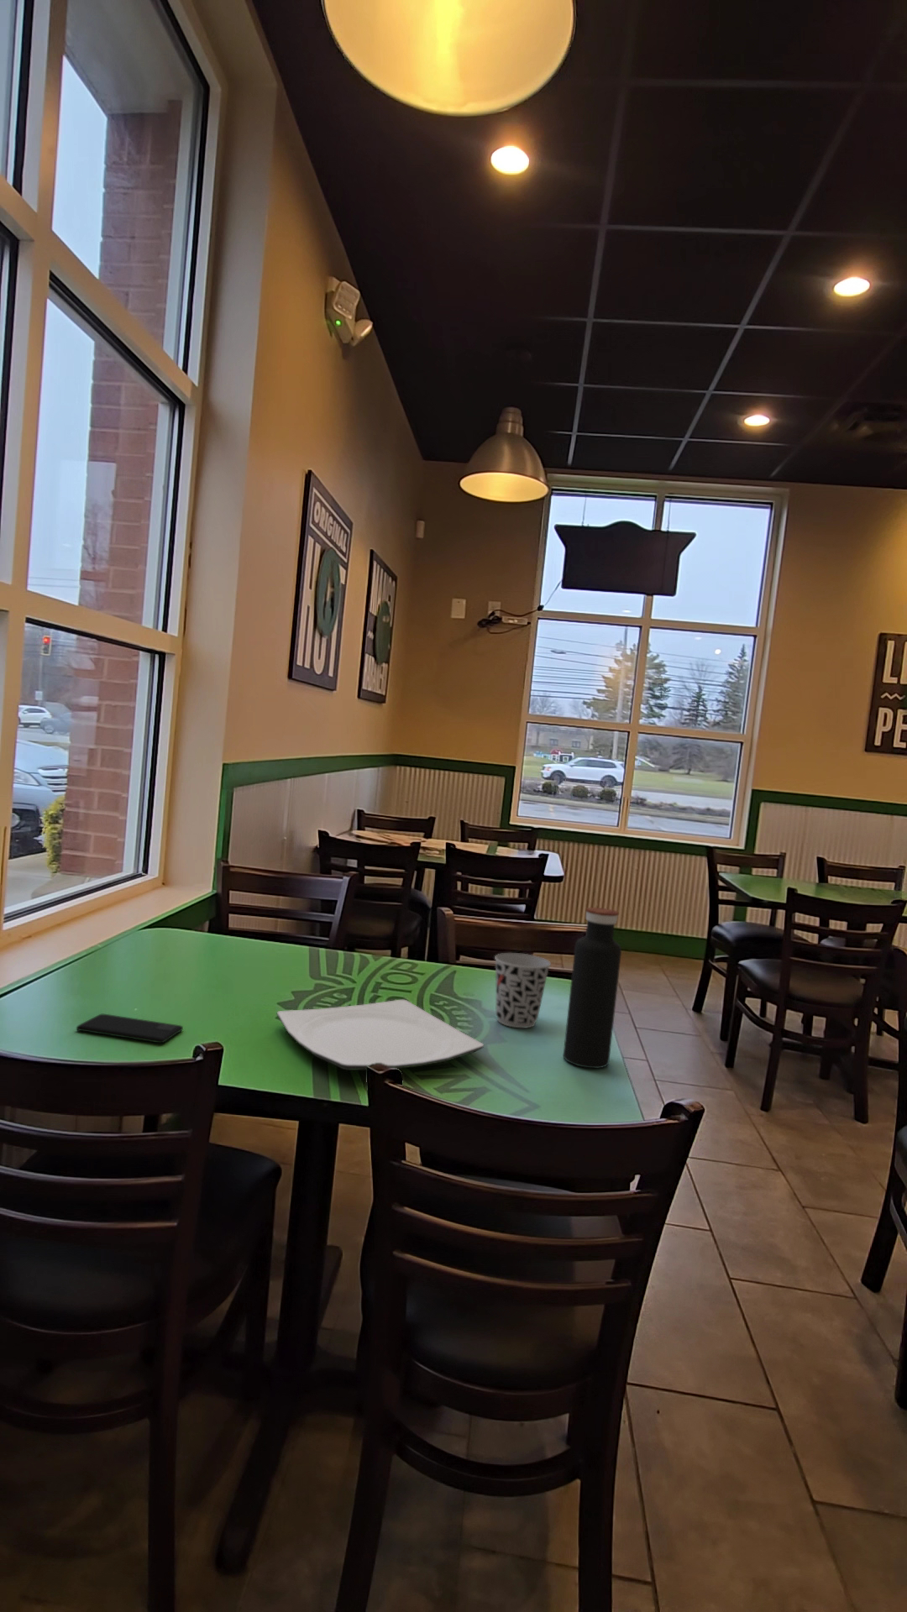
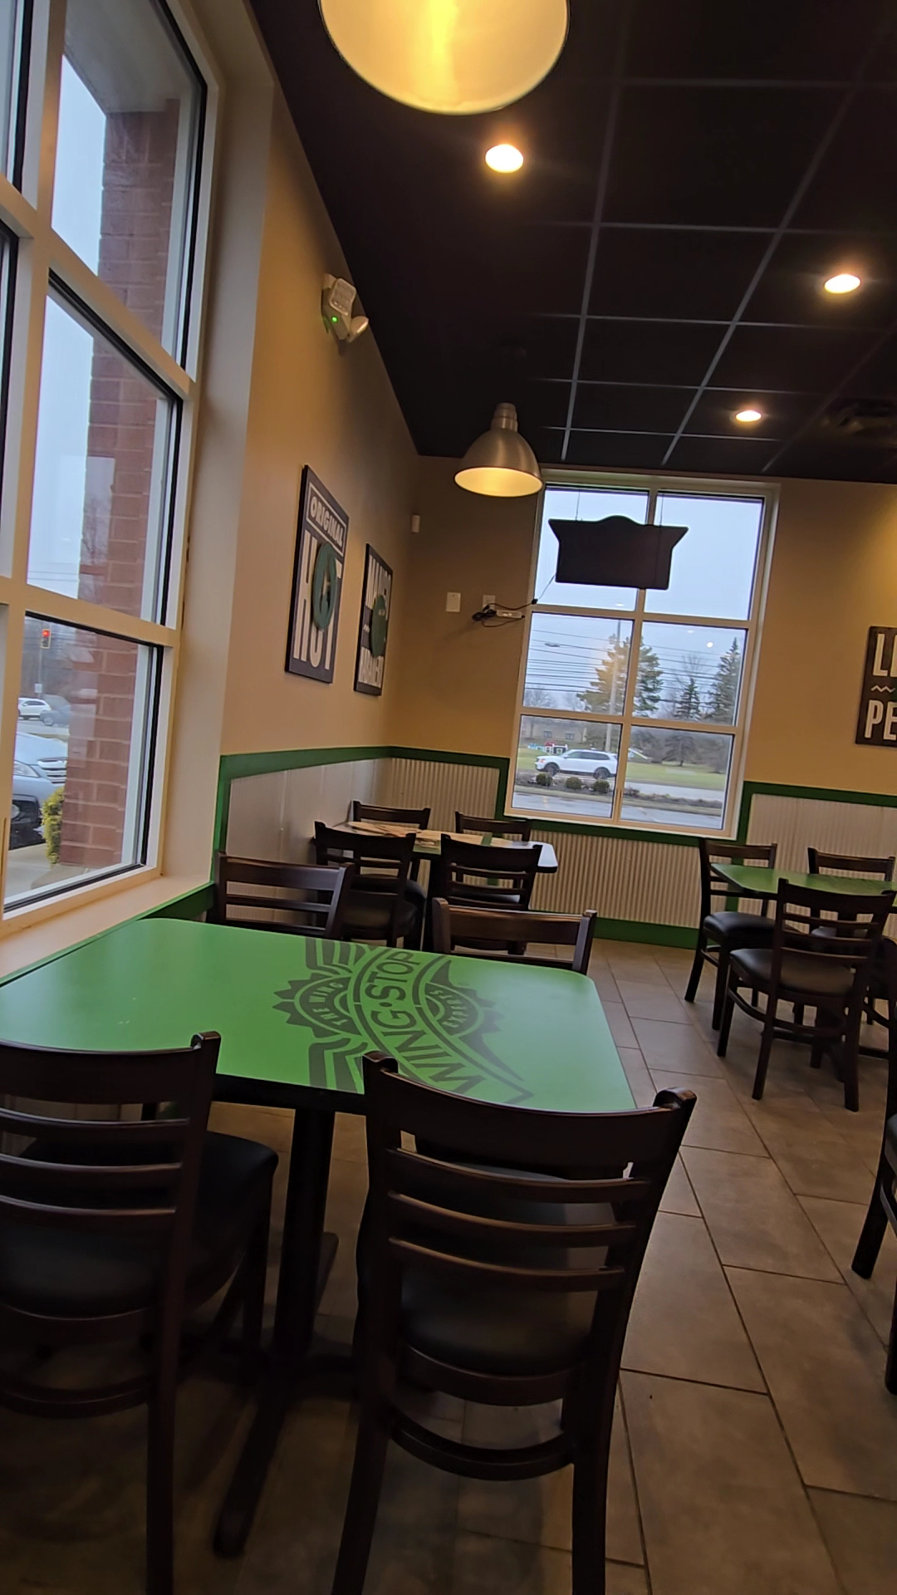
- plate (377, 1035)
- cup (519, 991)
- water bottle (594, 985)
- smartphone (131, 1026)
